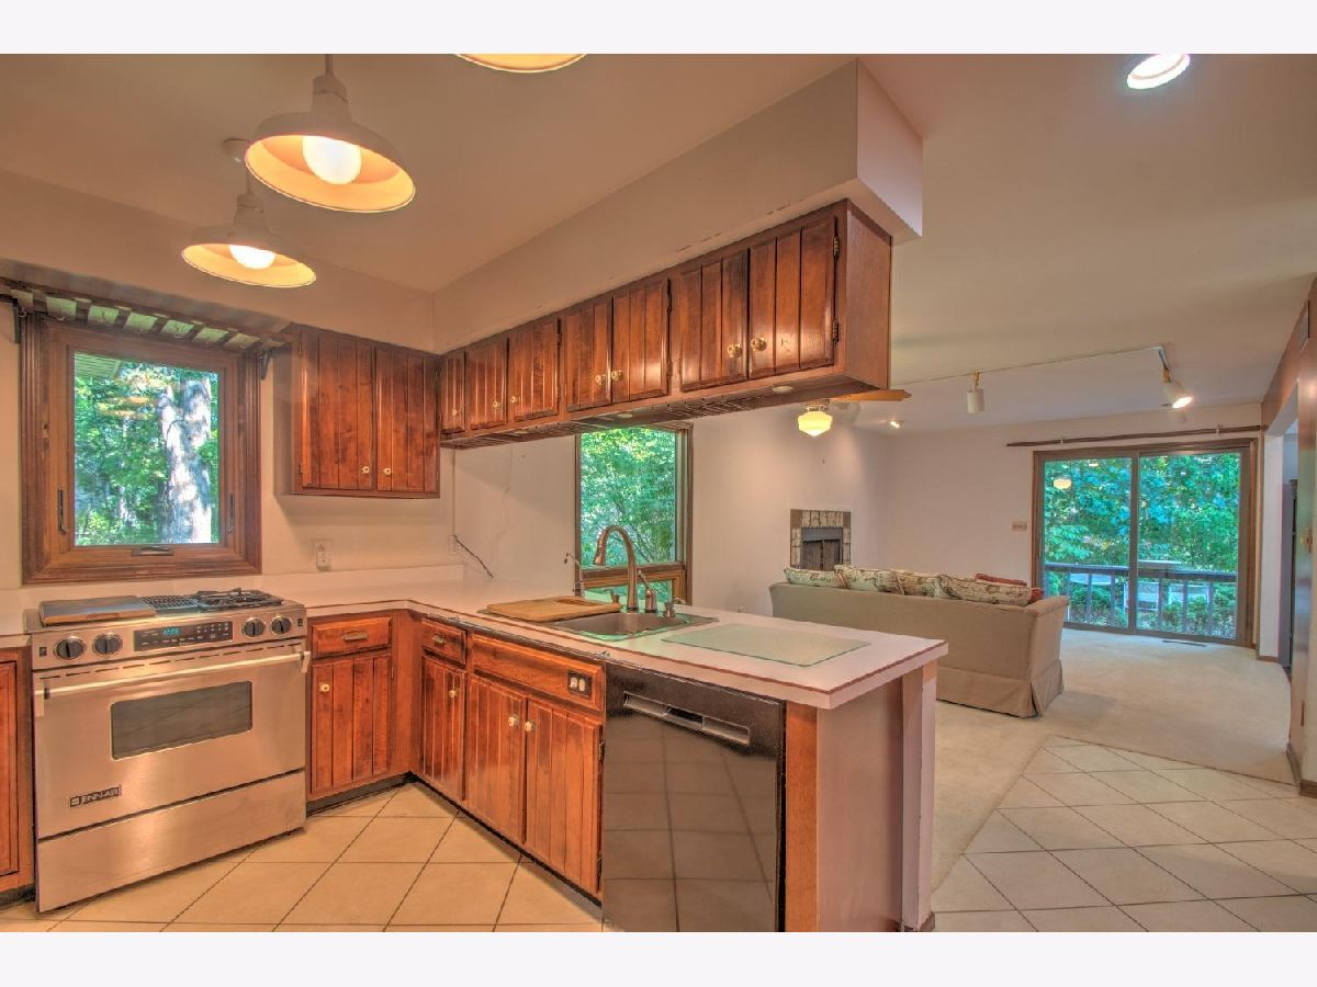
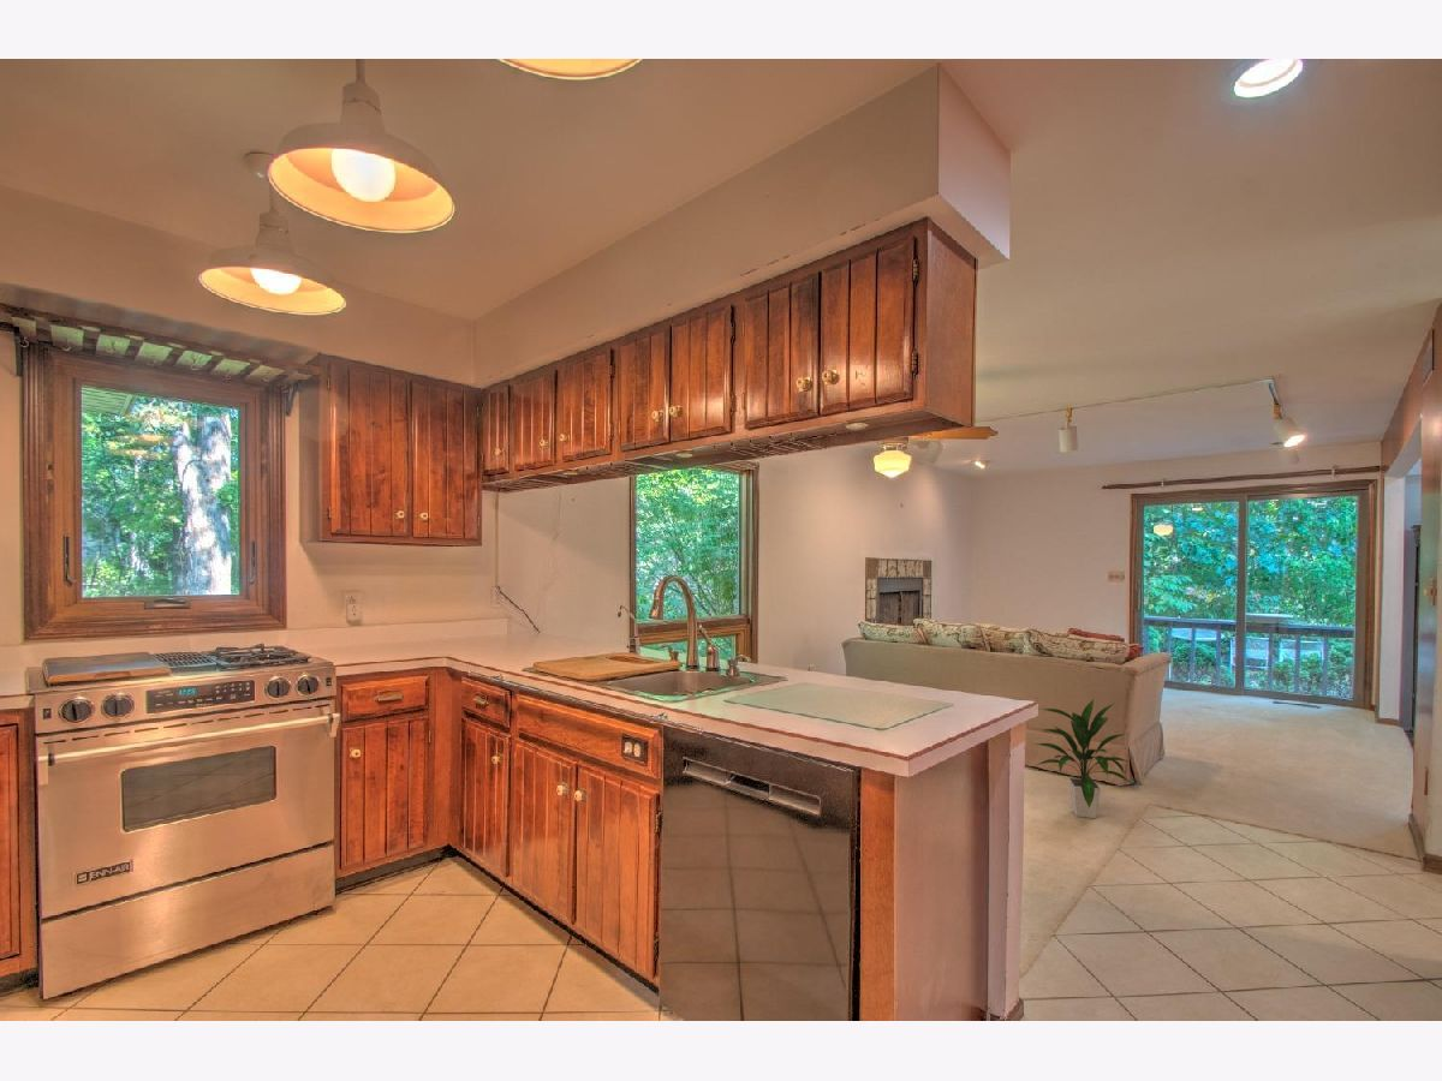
+ indoor plant (1083, 757)
